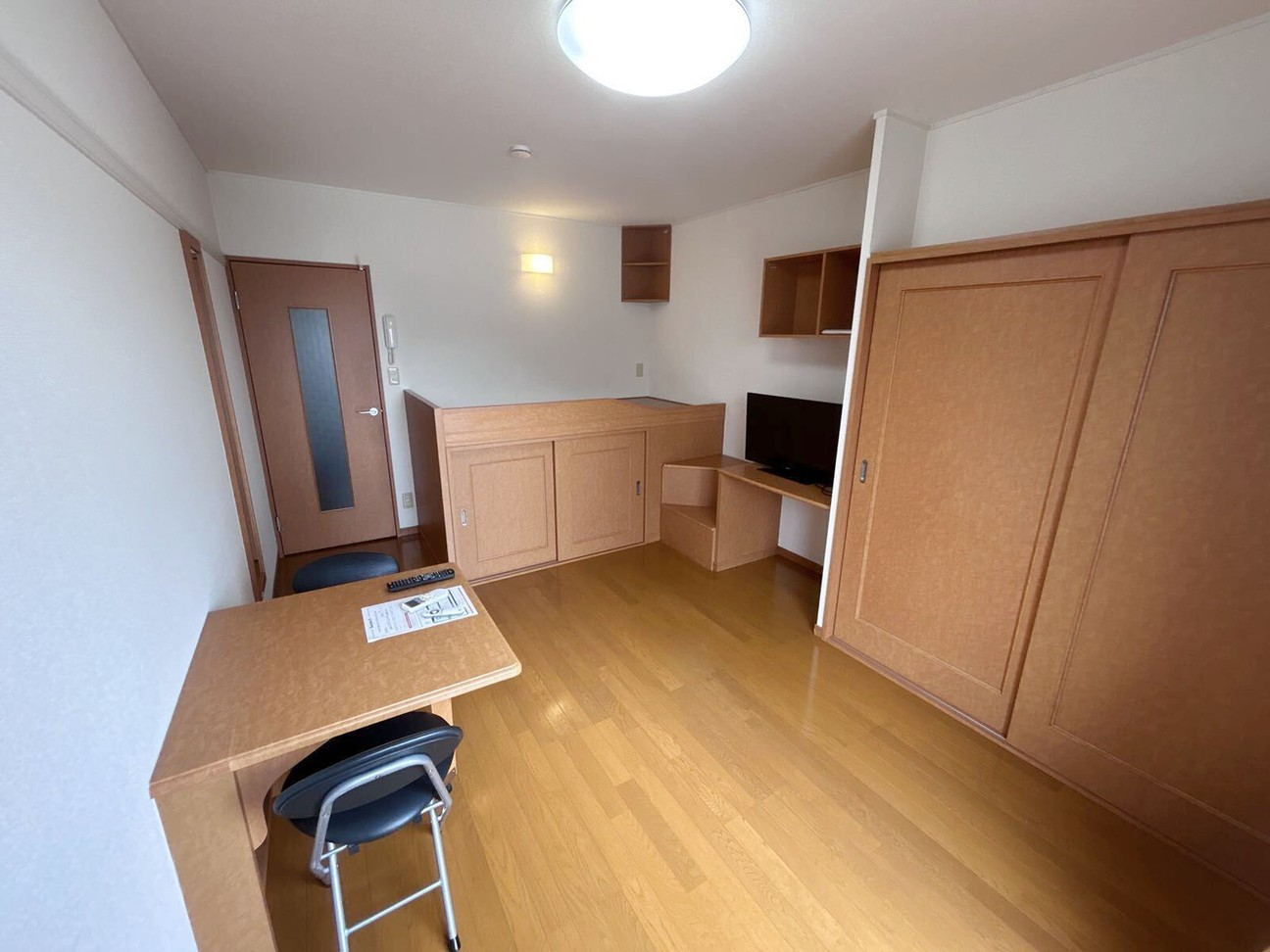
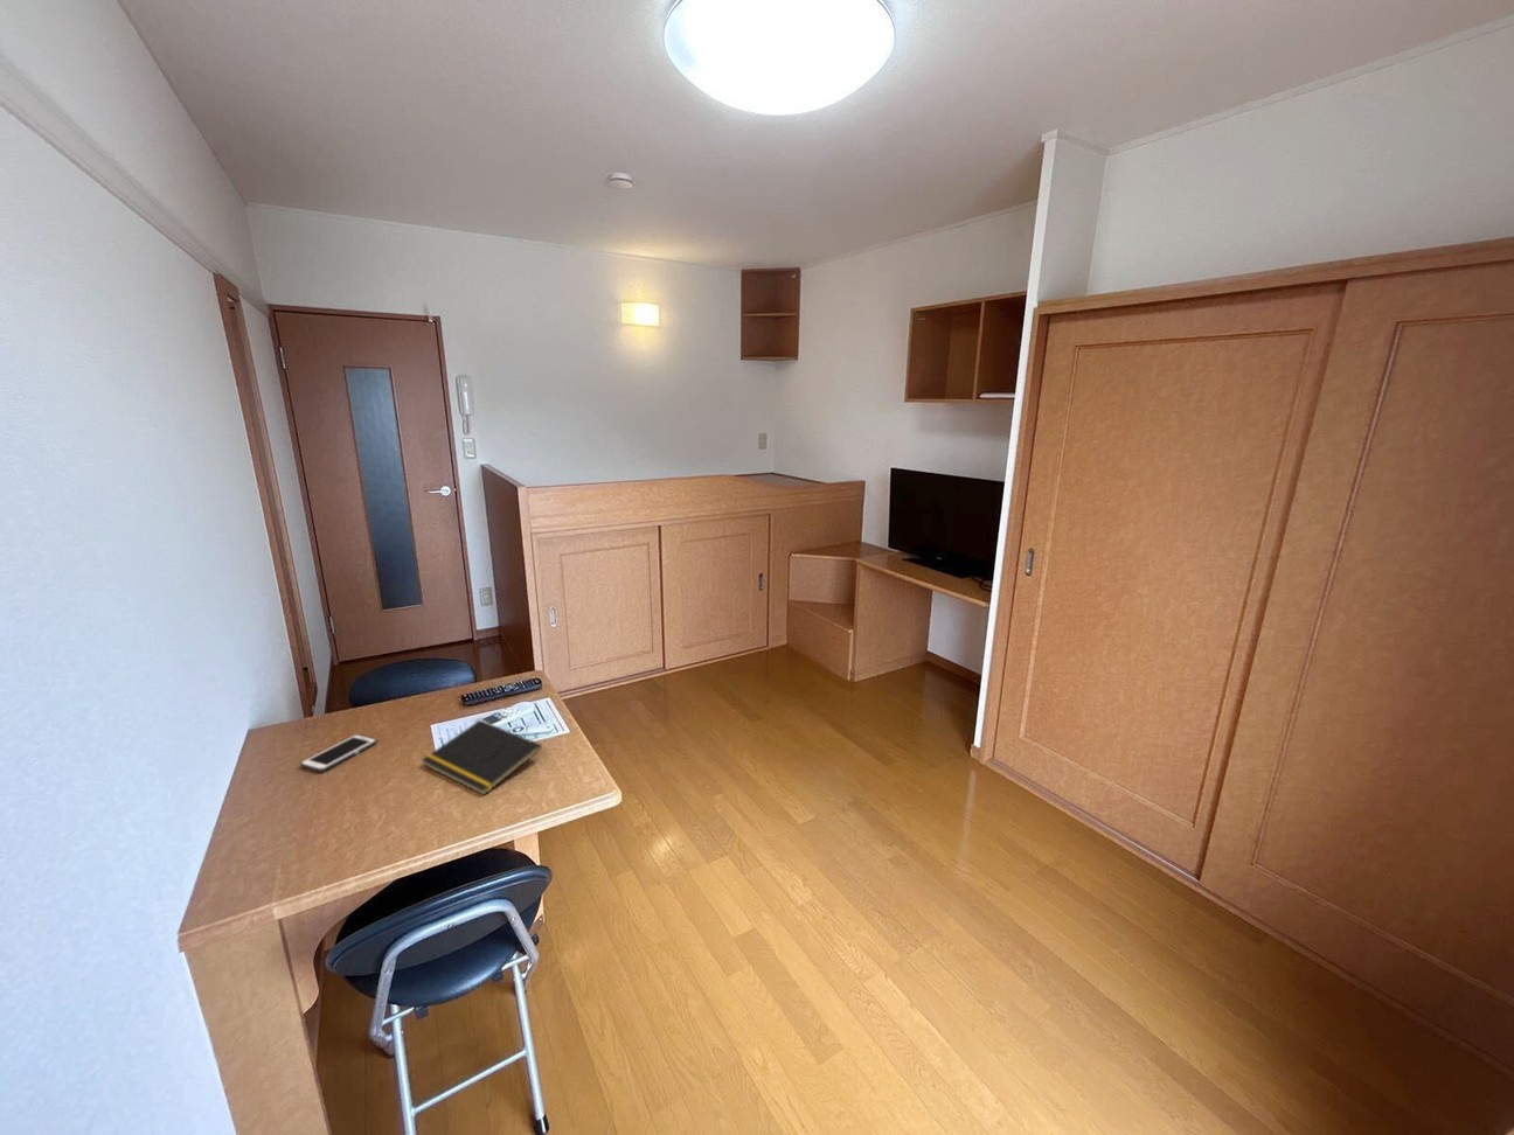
+ notepad (482, 753)
+ cell phone (340, 752)
